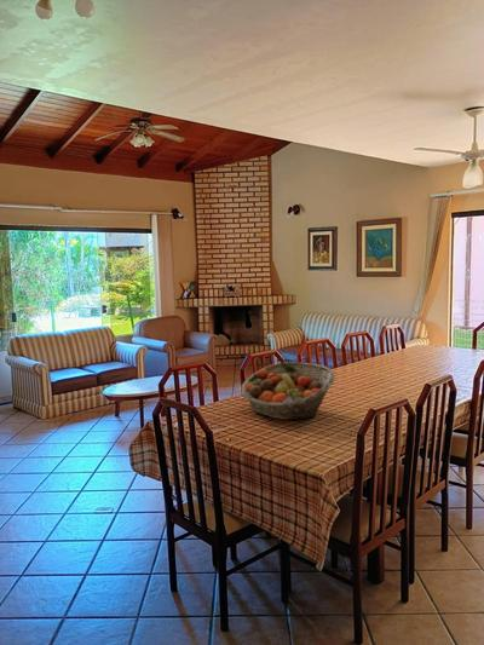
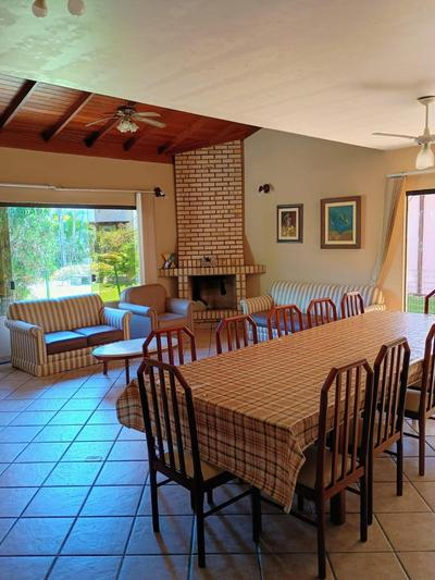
- fruit basket (287, 388)
